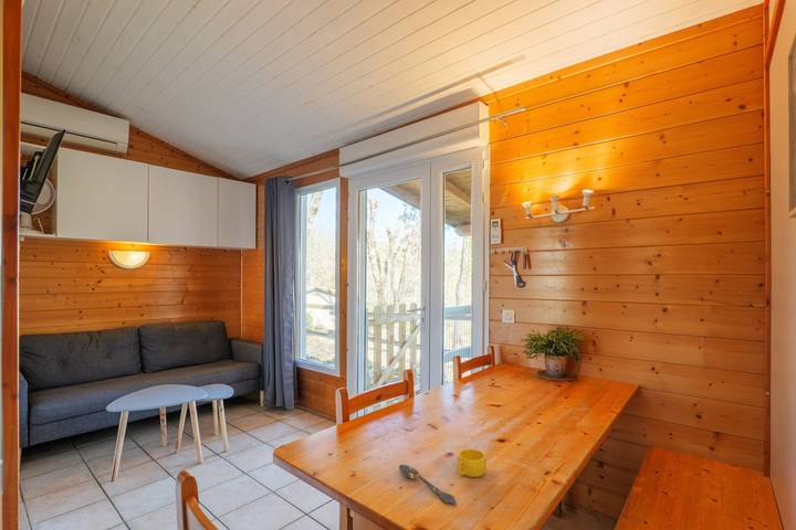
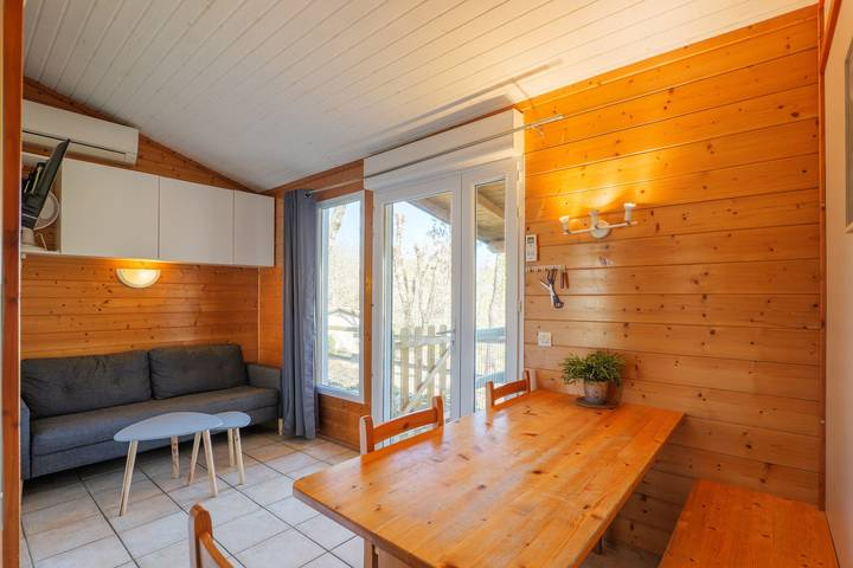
- spoon (426, 483)
- cup (469, 464)
